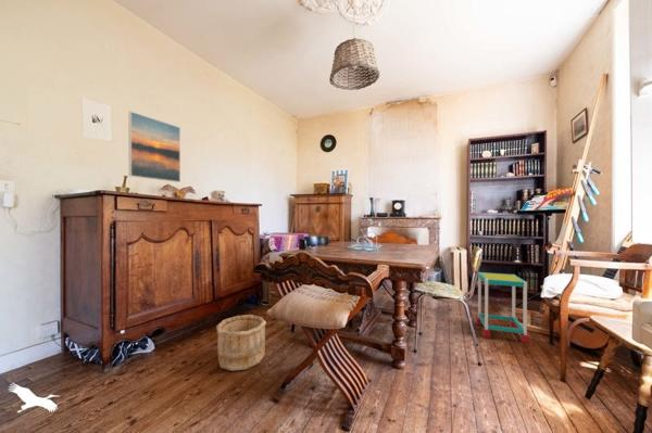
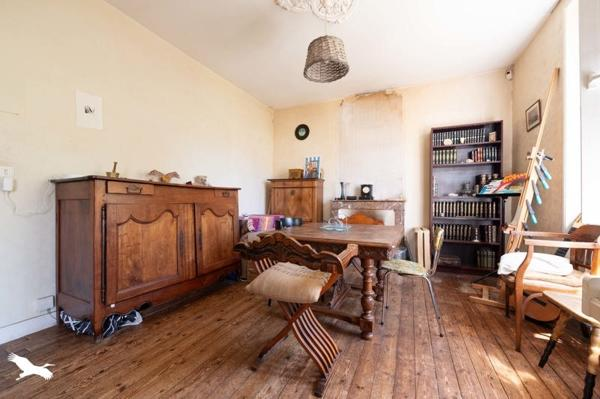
- wooden bucket (241, 341)
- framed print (156, 150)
- side table (496, 315)
